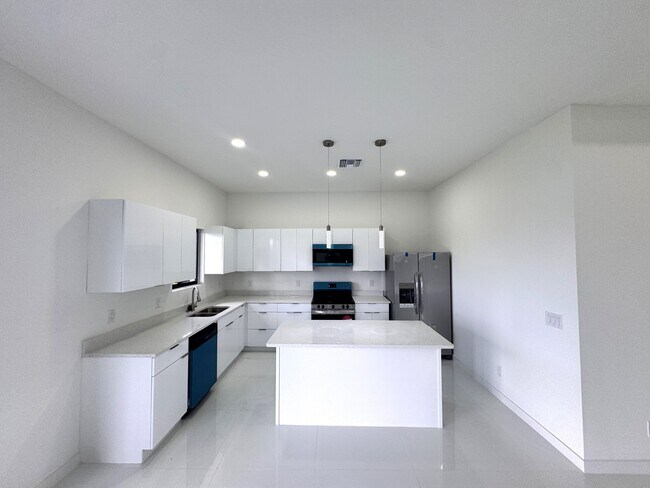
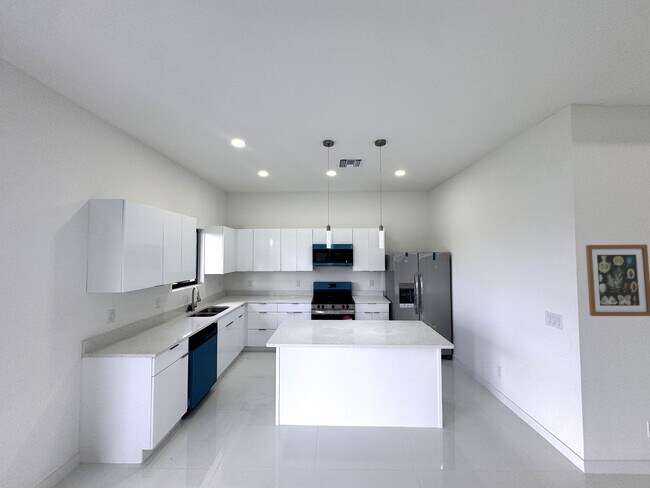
+ wall art (618, 280)
